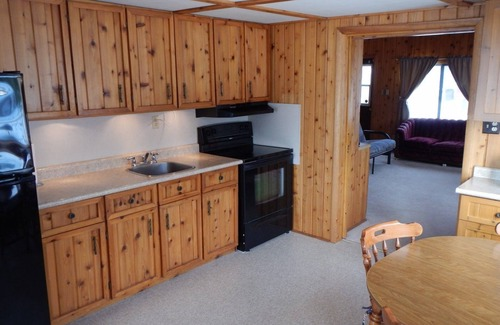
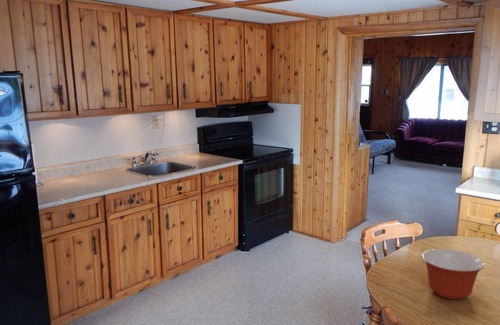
+ mixing bowl (450, 276)
